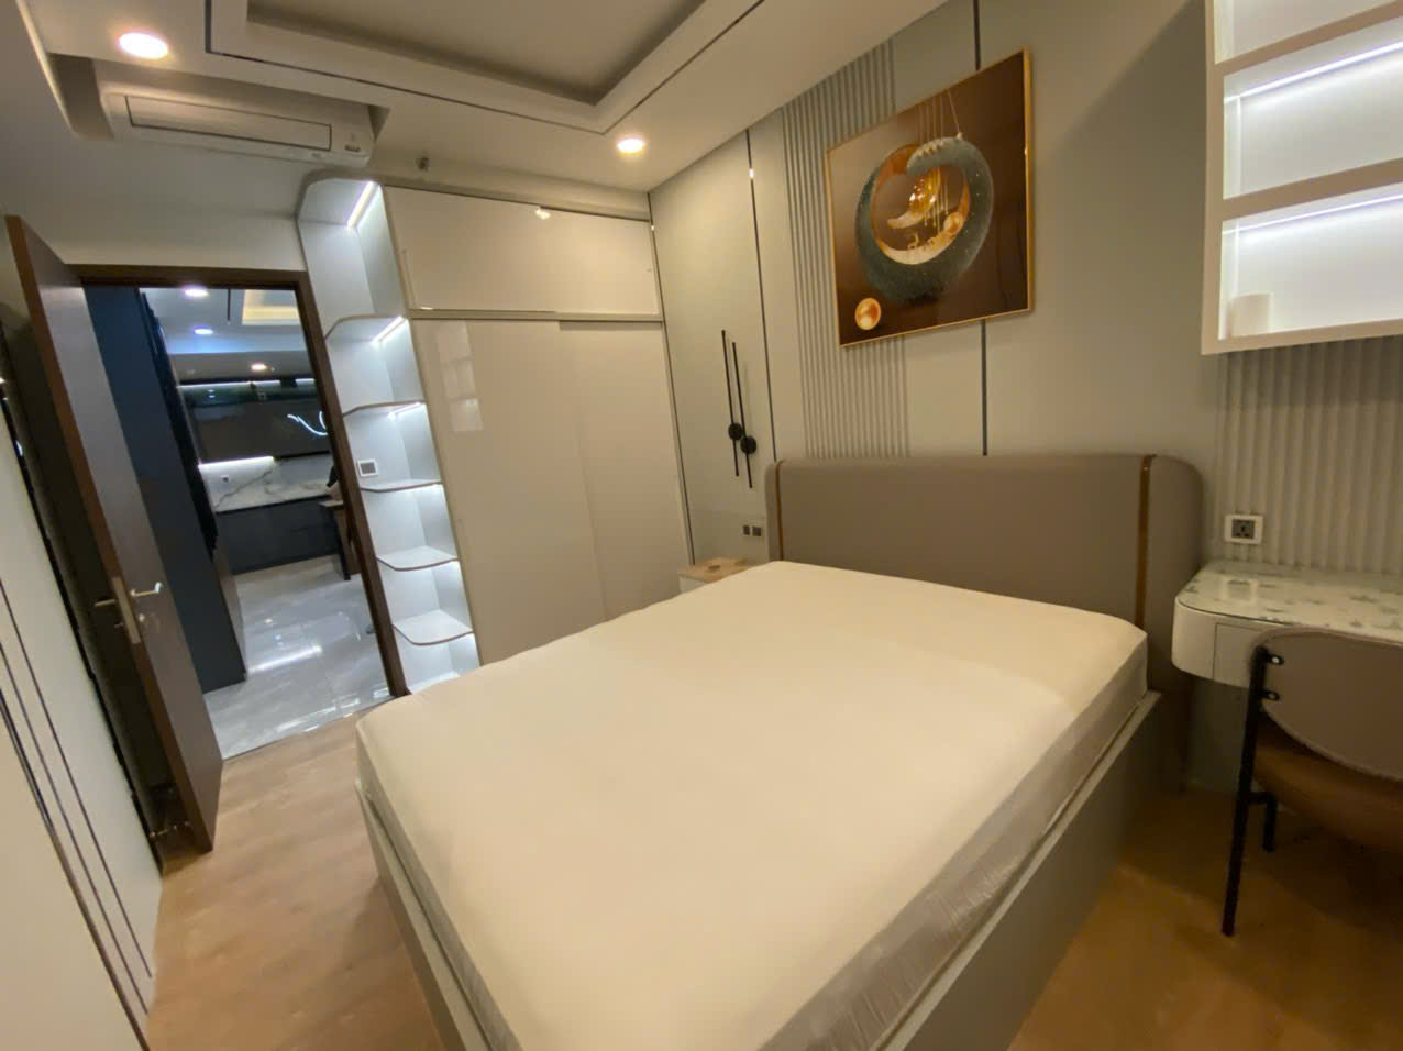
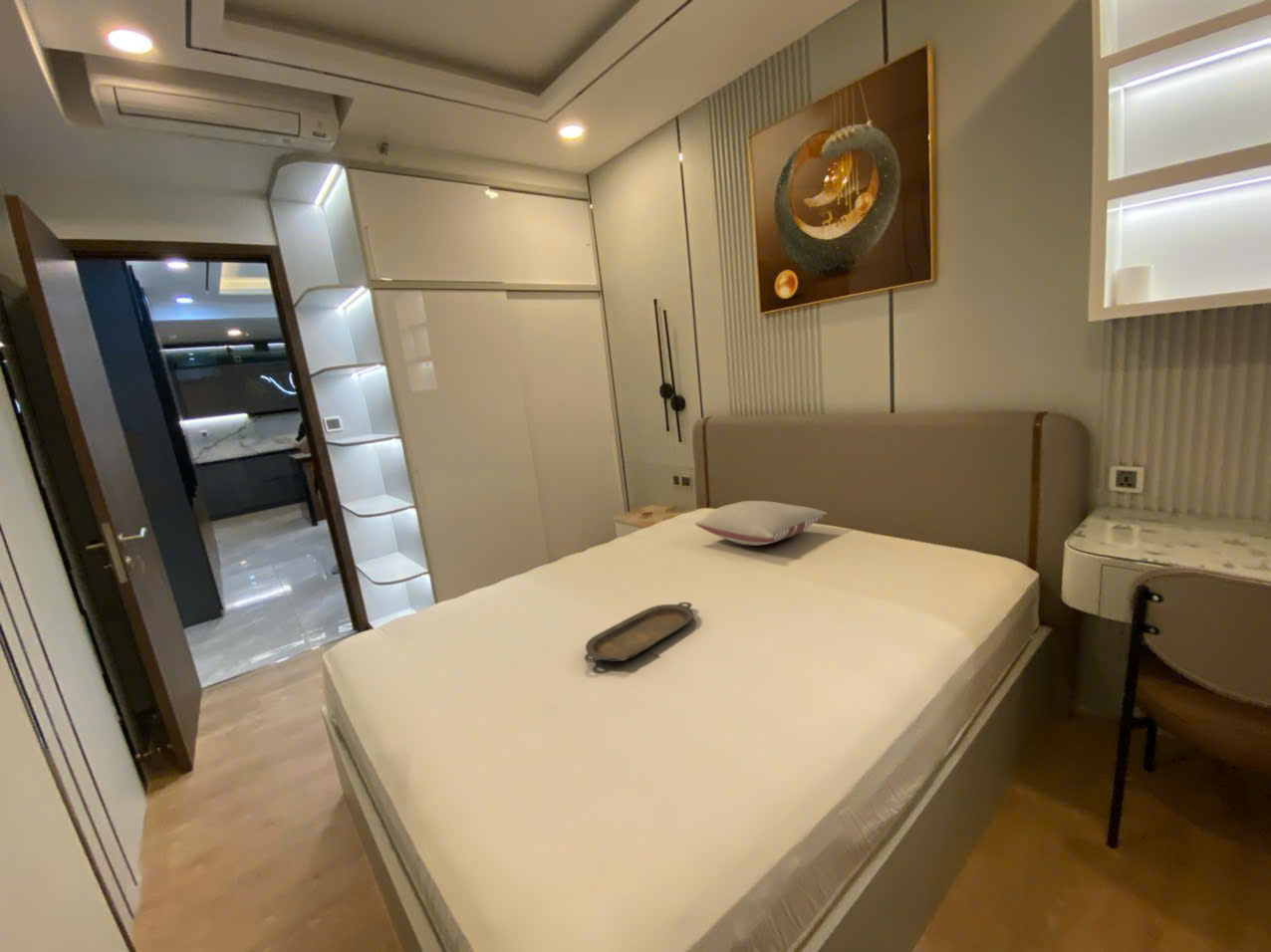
+ serving tray (642, 631)
+ pillow (761, 520)
